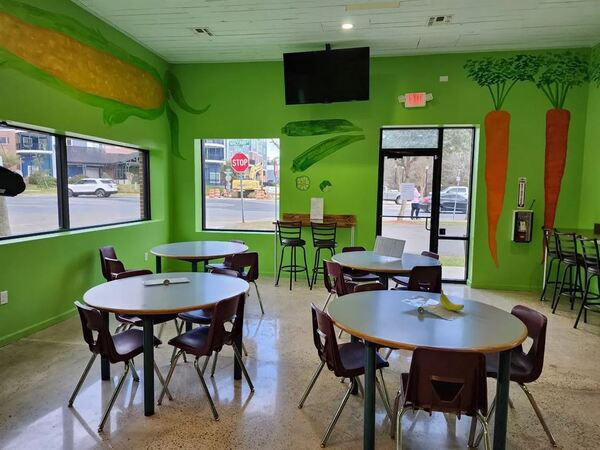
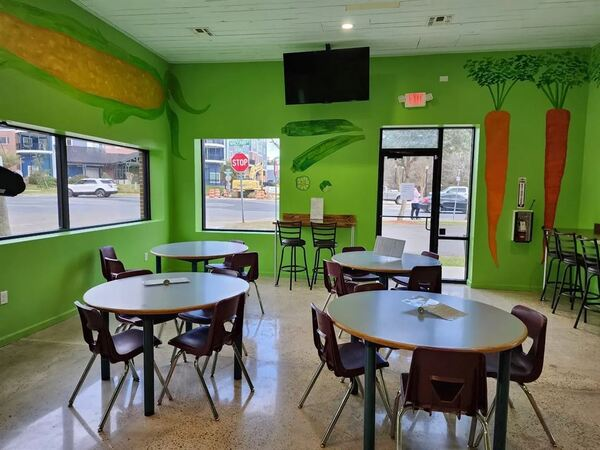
- fruit (451, 302)
